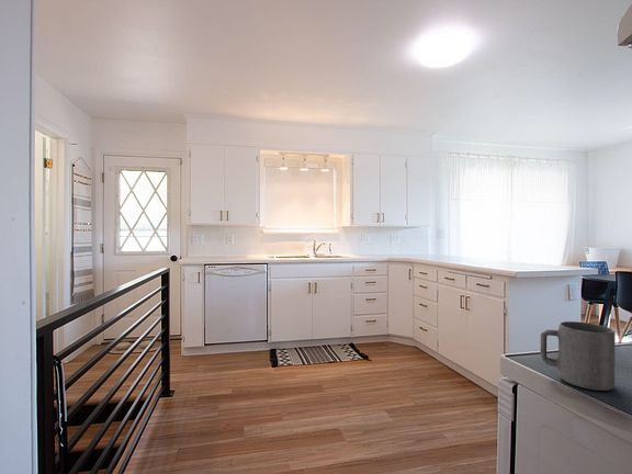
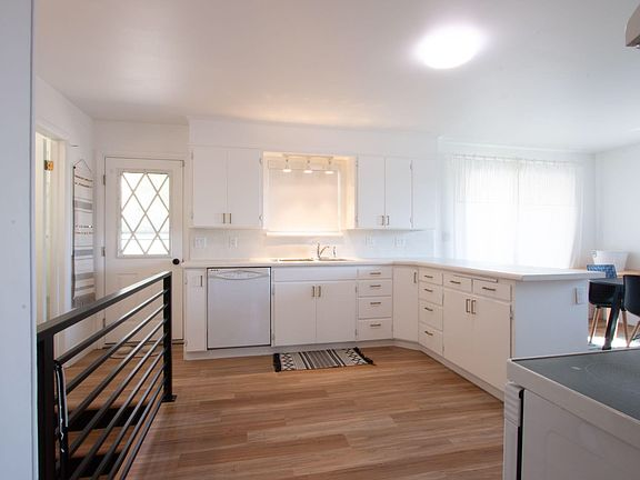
- mug (575, 352)
